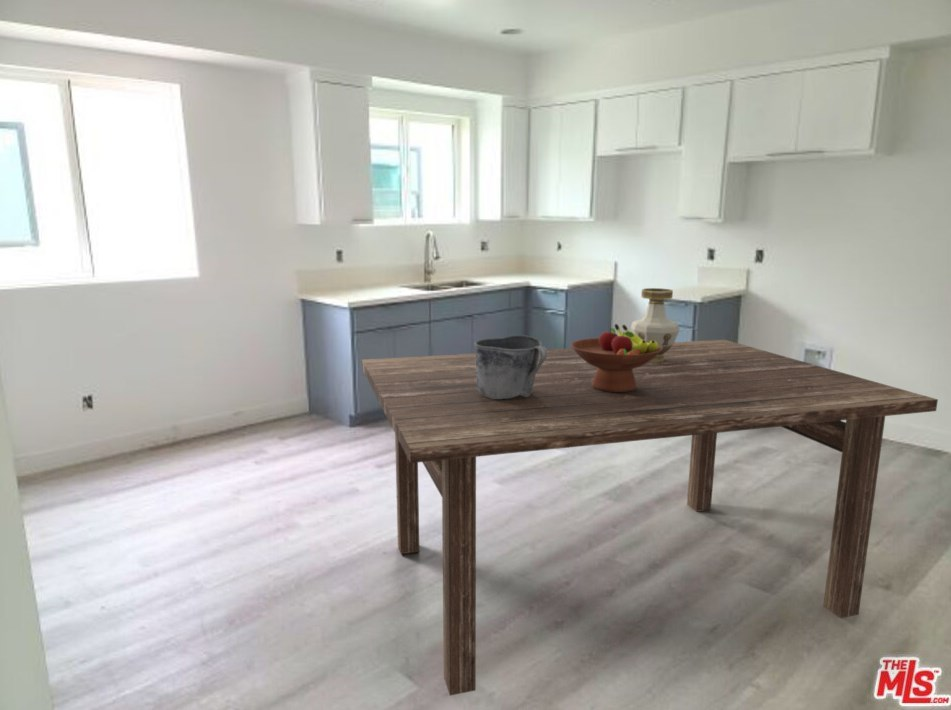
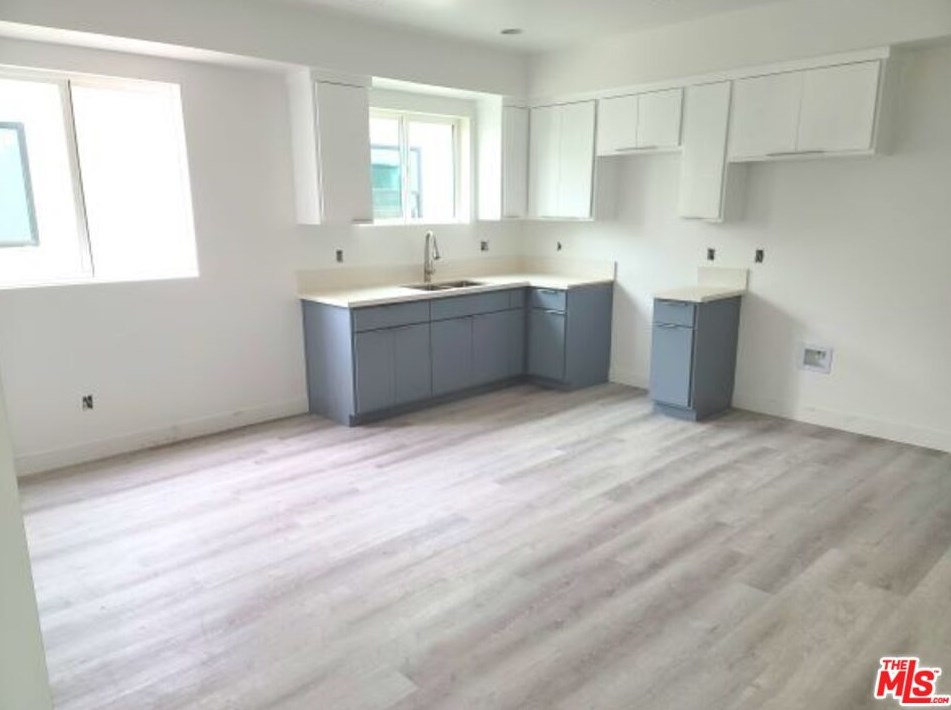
- bucket (512, 366)
- vase (655, 324)
- fruit bowl (615, 357)
- dining table (608, 443)
